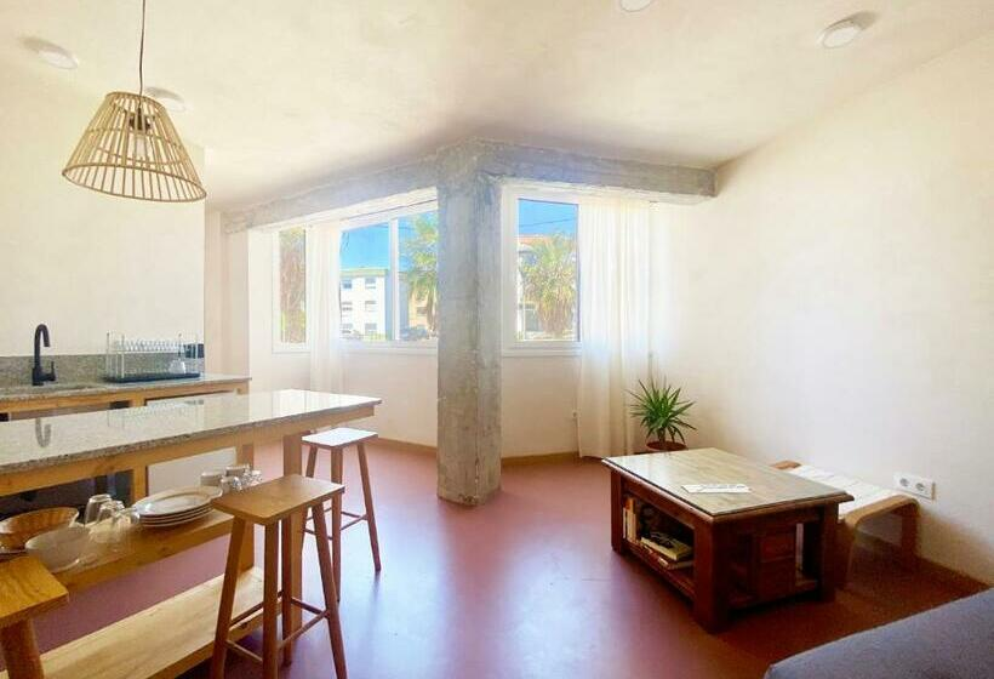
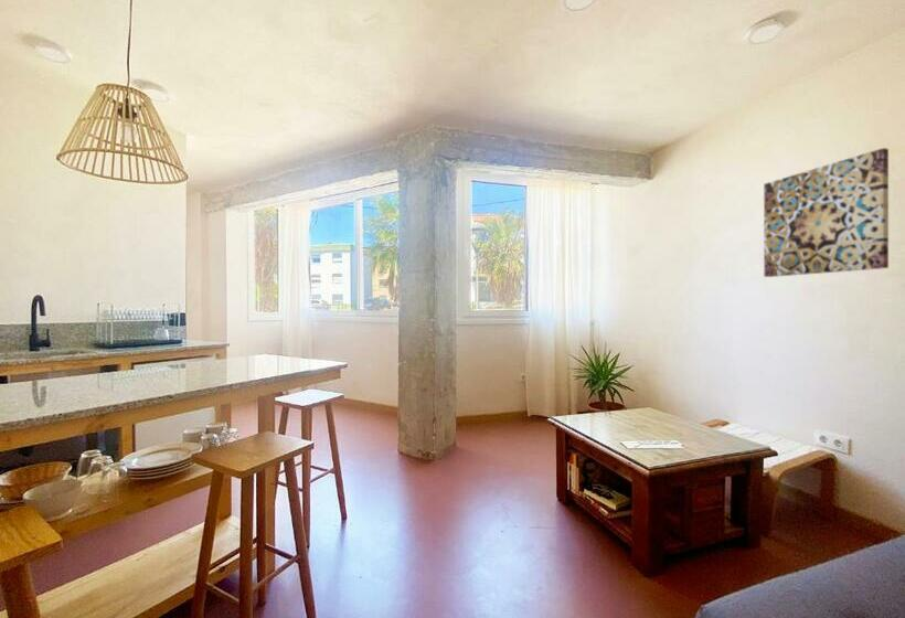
+ wall art (818, 221)
